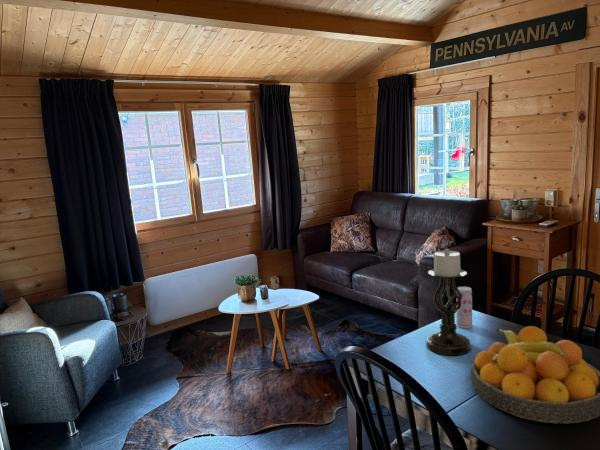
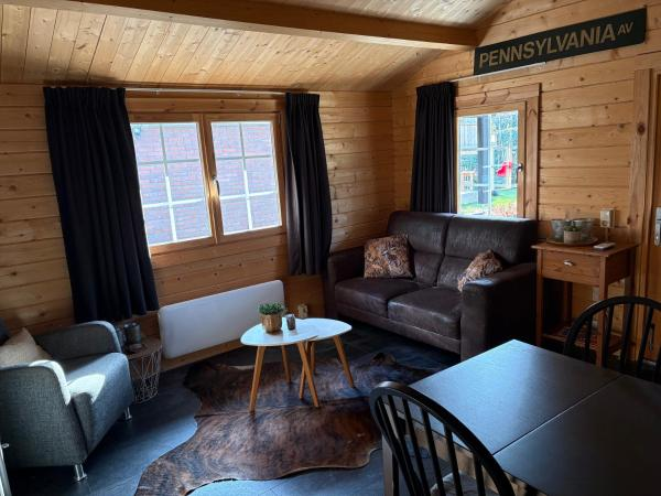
- fruit bowl (535, 364)
- beverage can (464, 307)
- candle holder (448, 298)
